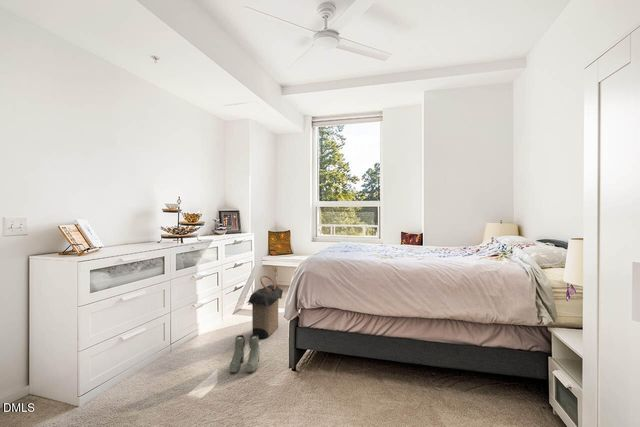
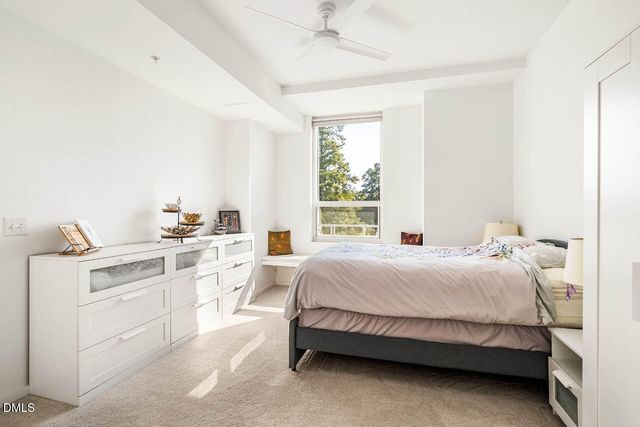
- laundry hamper (266, 304)
- boots (243, 352)
